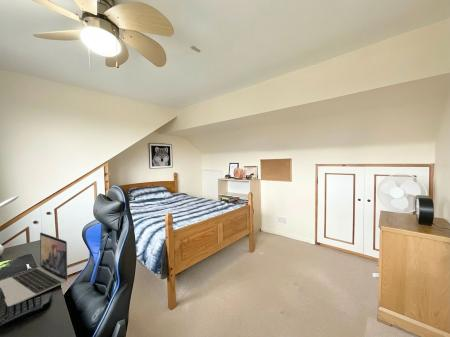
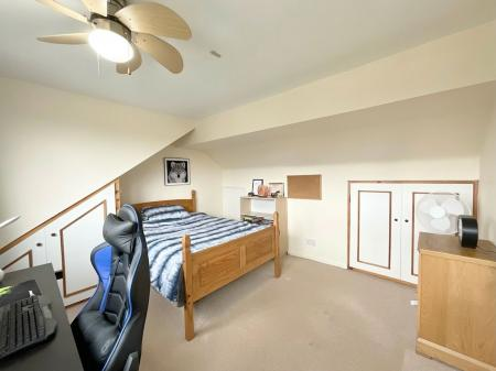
- laptop (29, 270)
